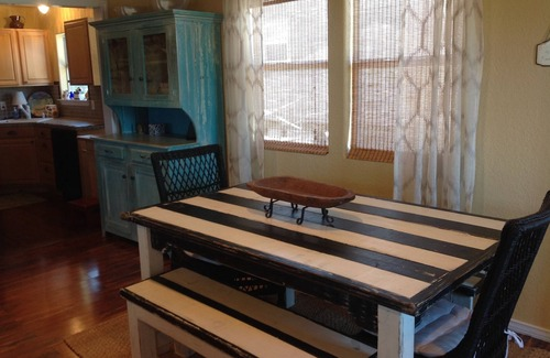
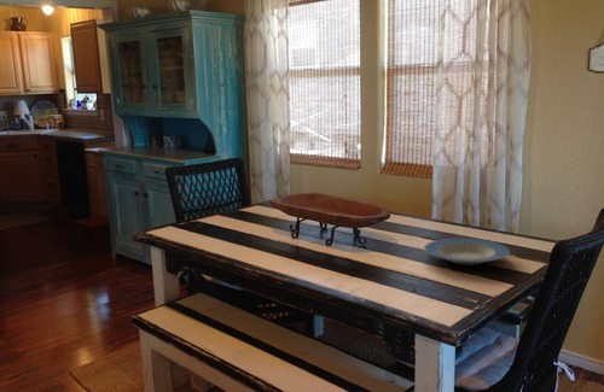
+ plate (465, 253)
